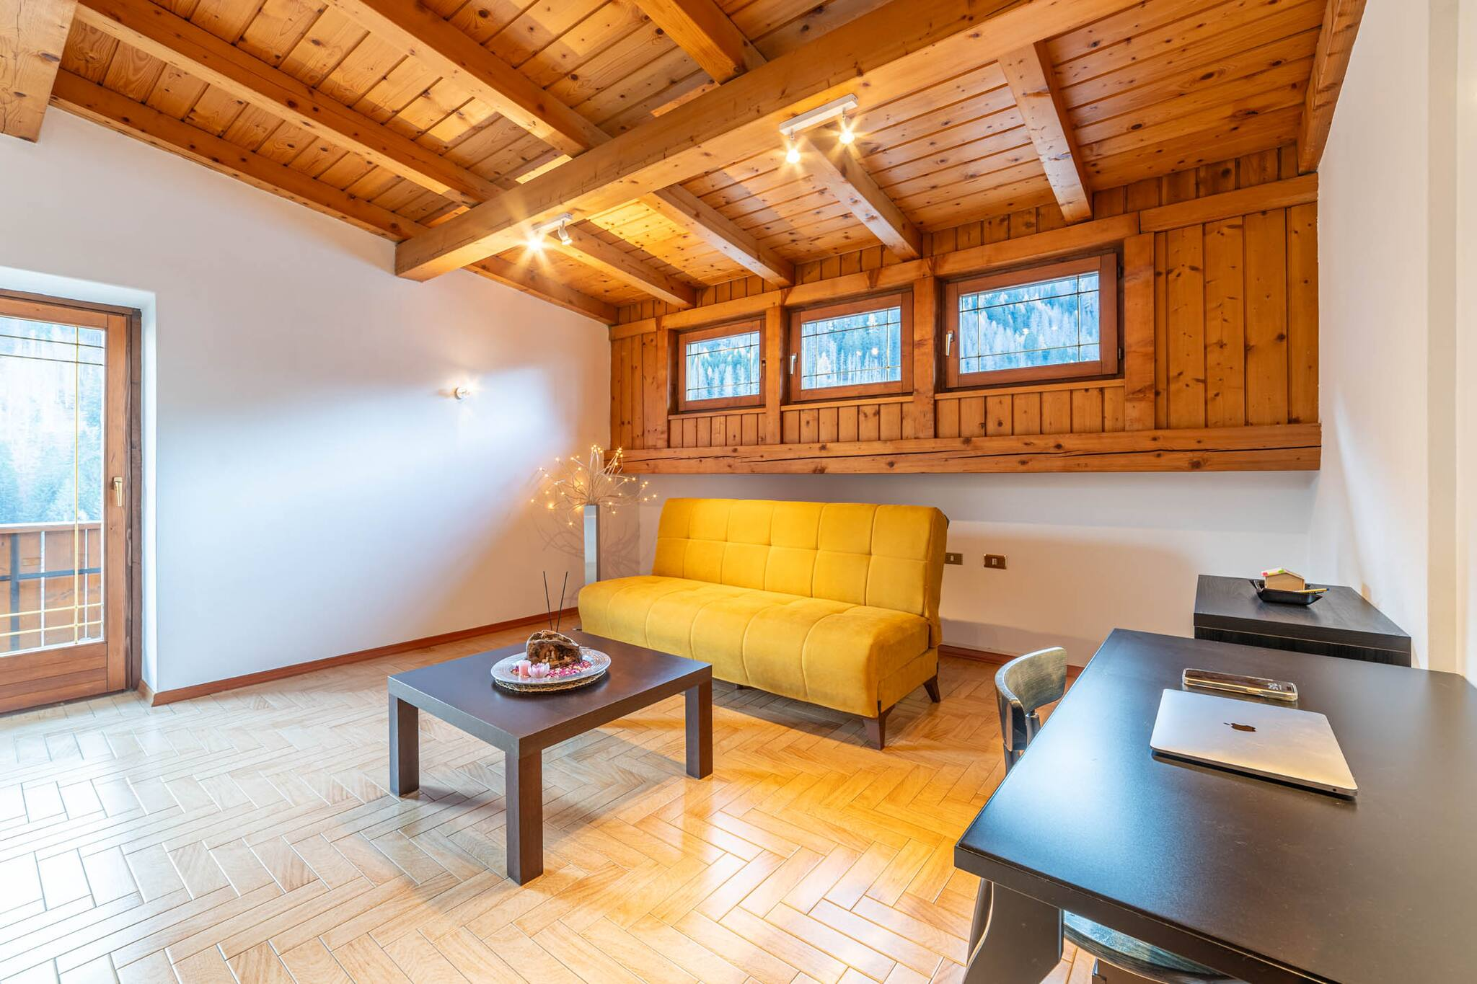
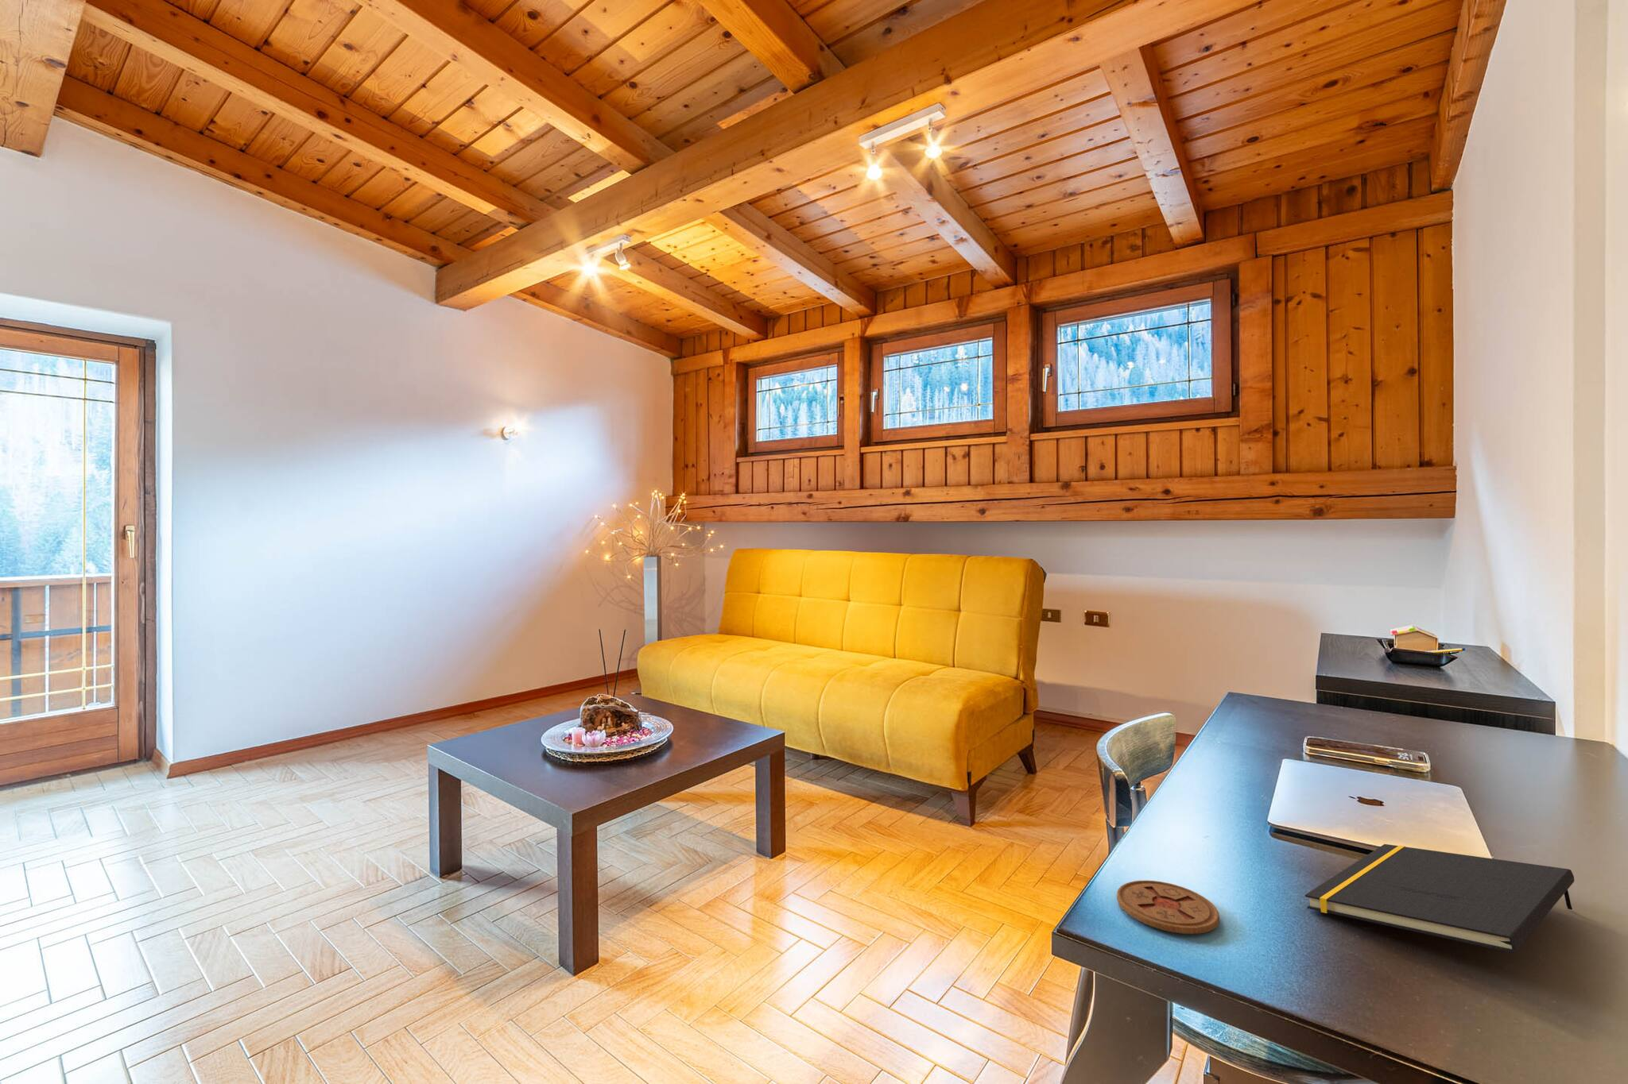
+ notepad (1438, 889)
+ coaster (1166, 905)
